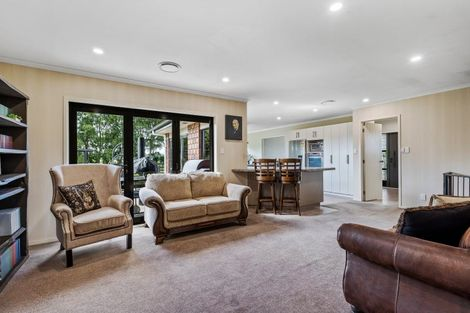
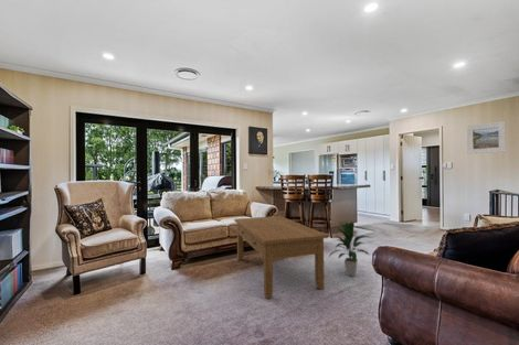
+ indoor plant (349, 246)
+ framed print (485, 138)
+ coffee table (274, 248)
